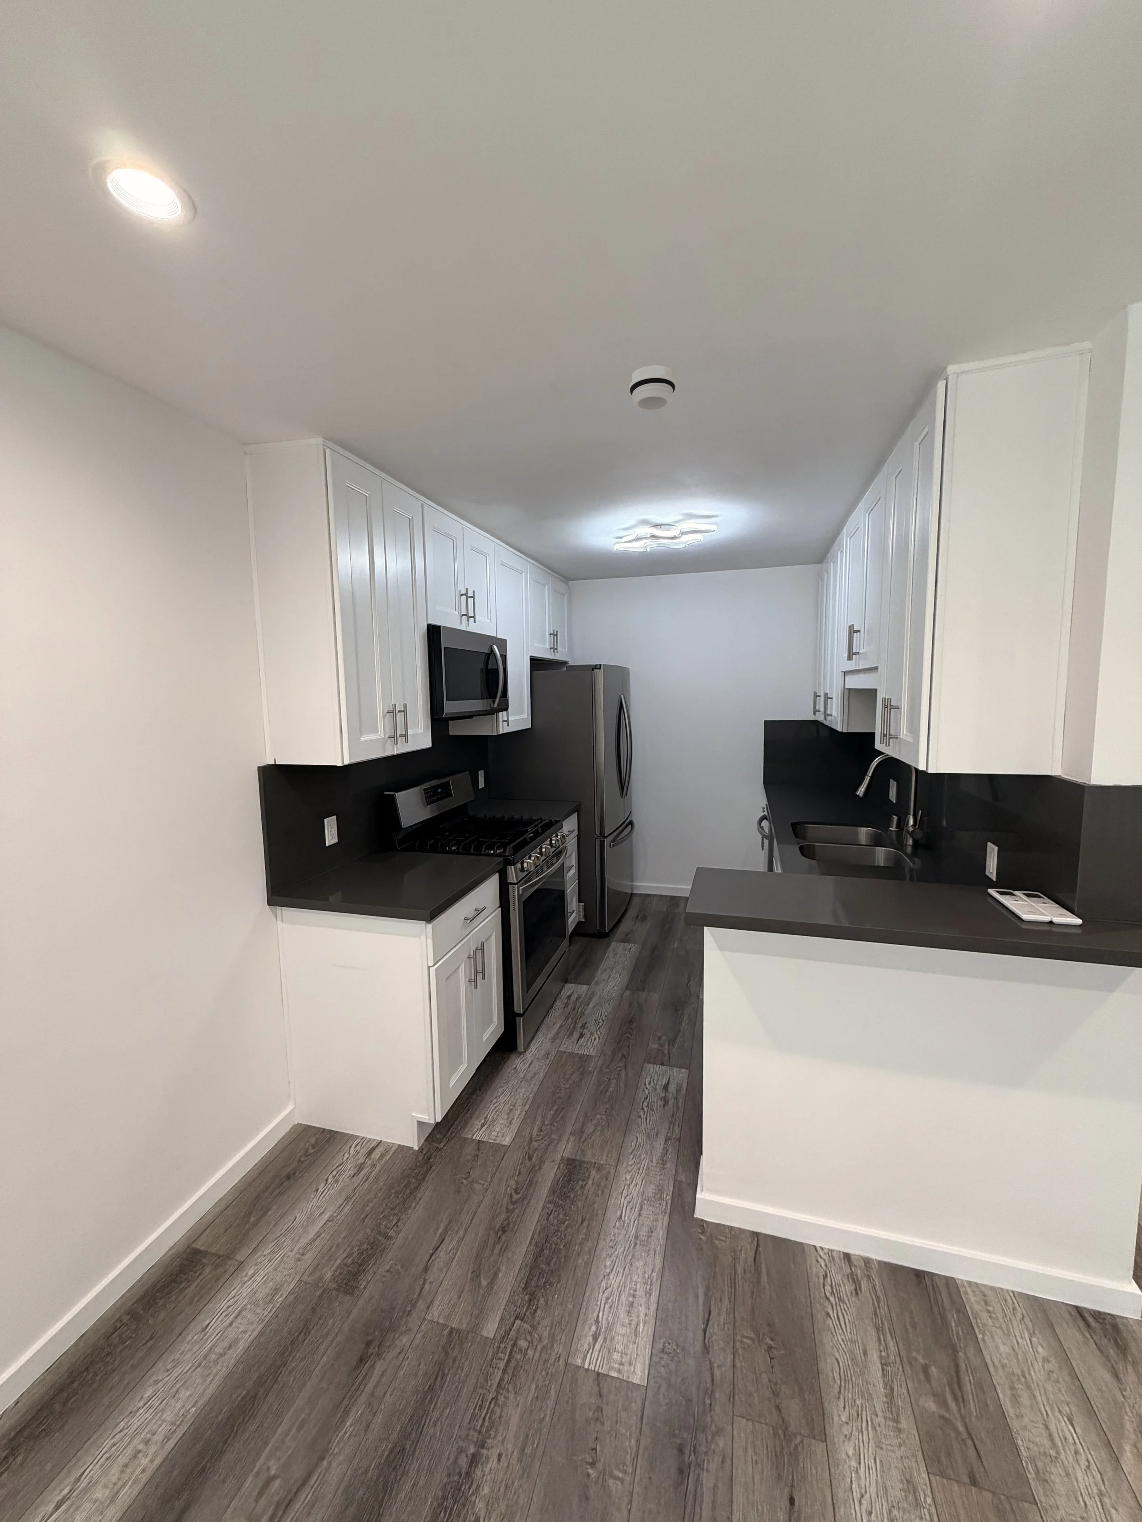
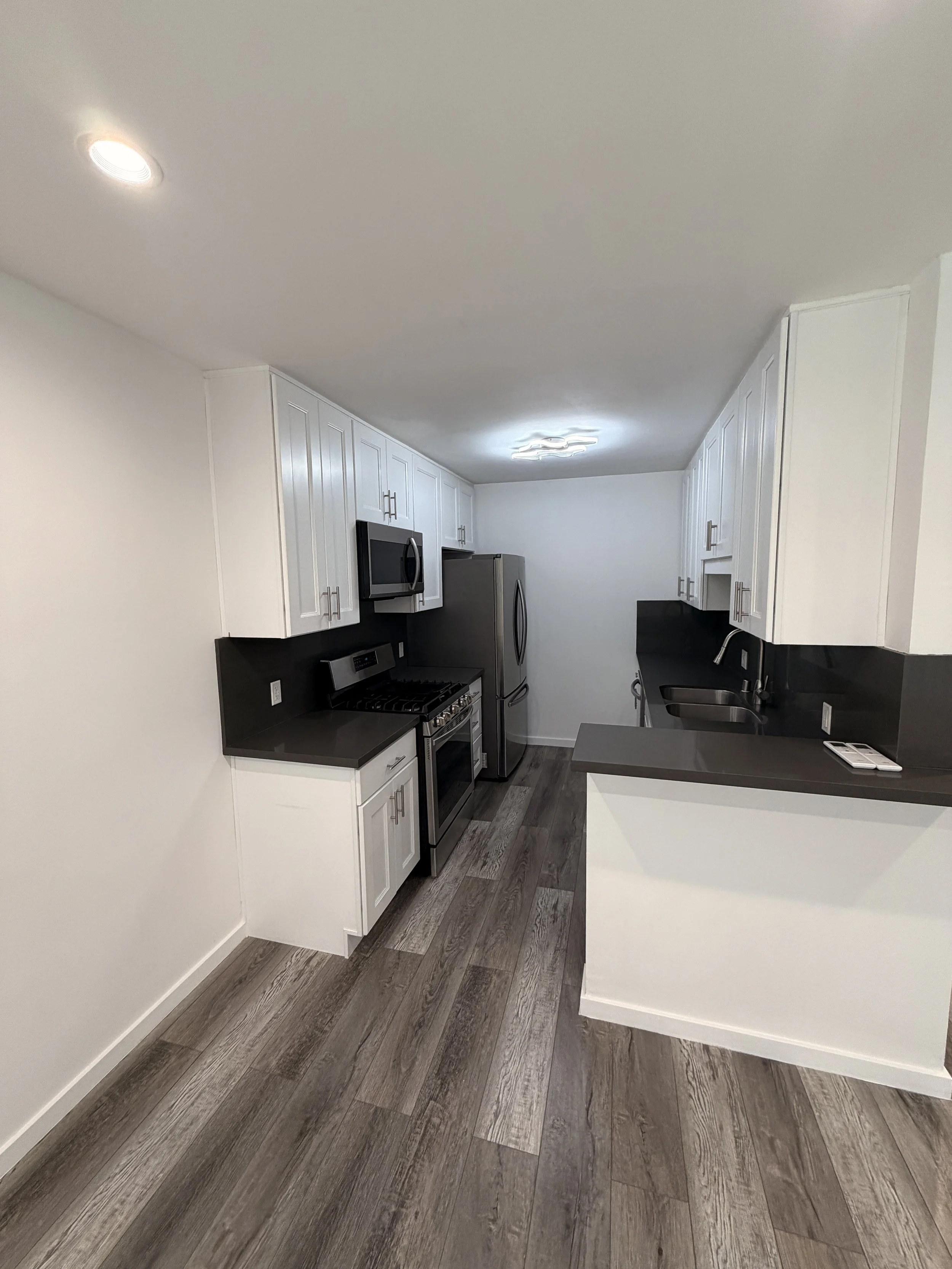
- smoke detector (653, 389)
